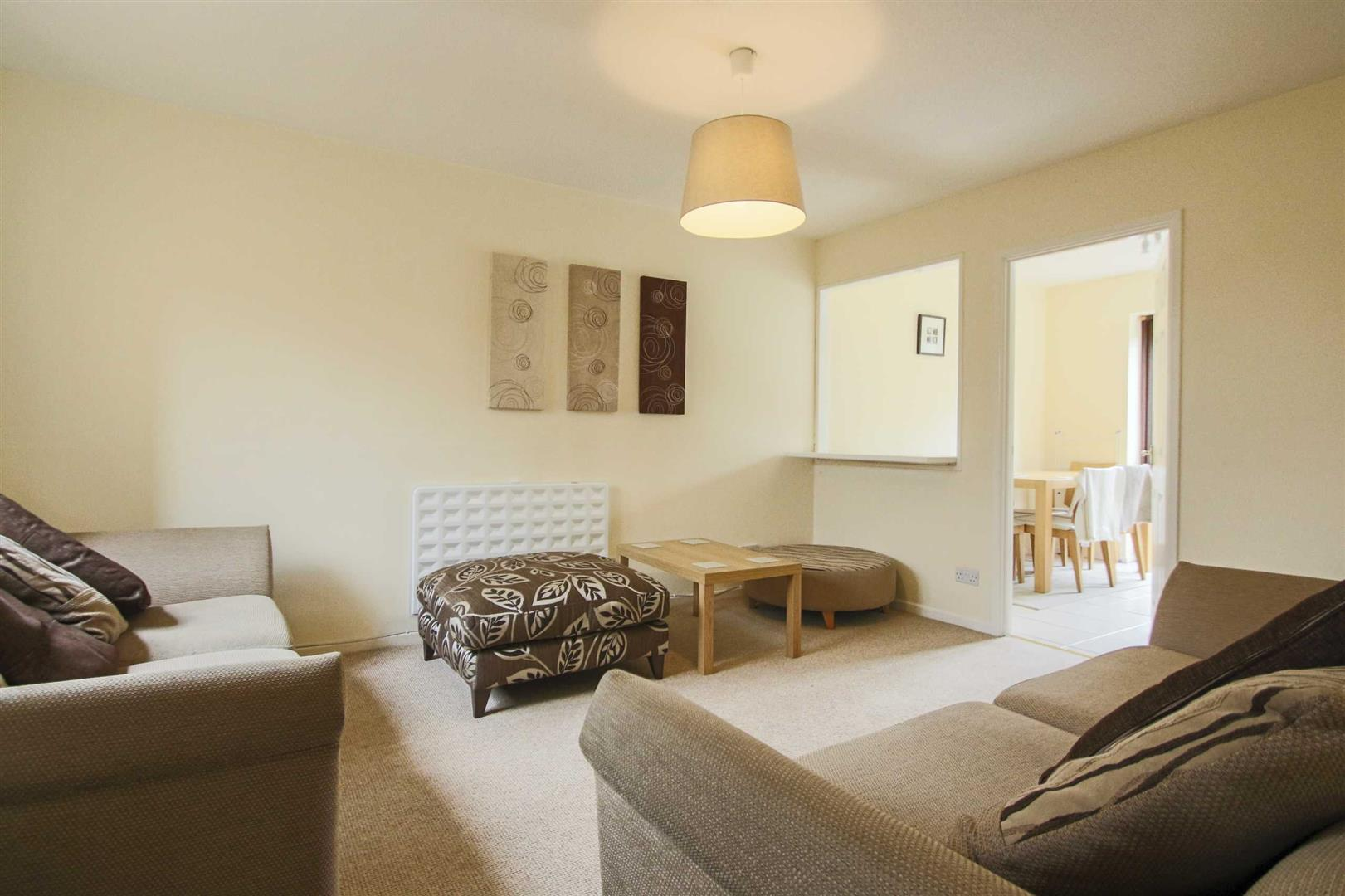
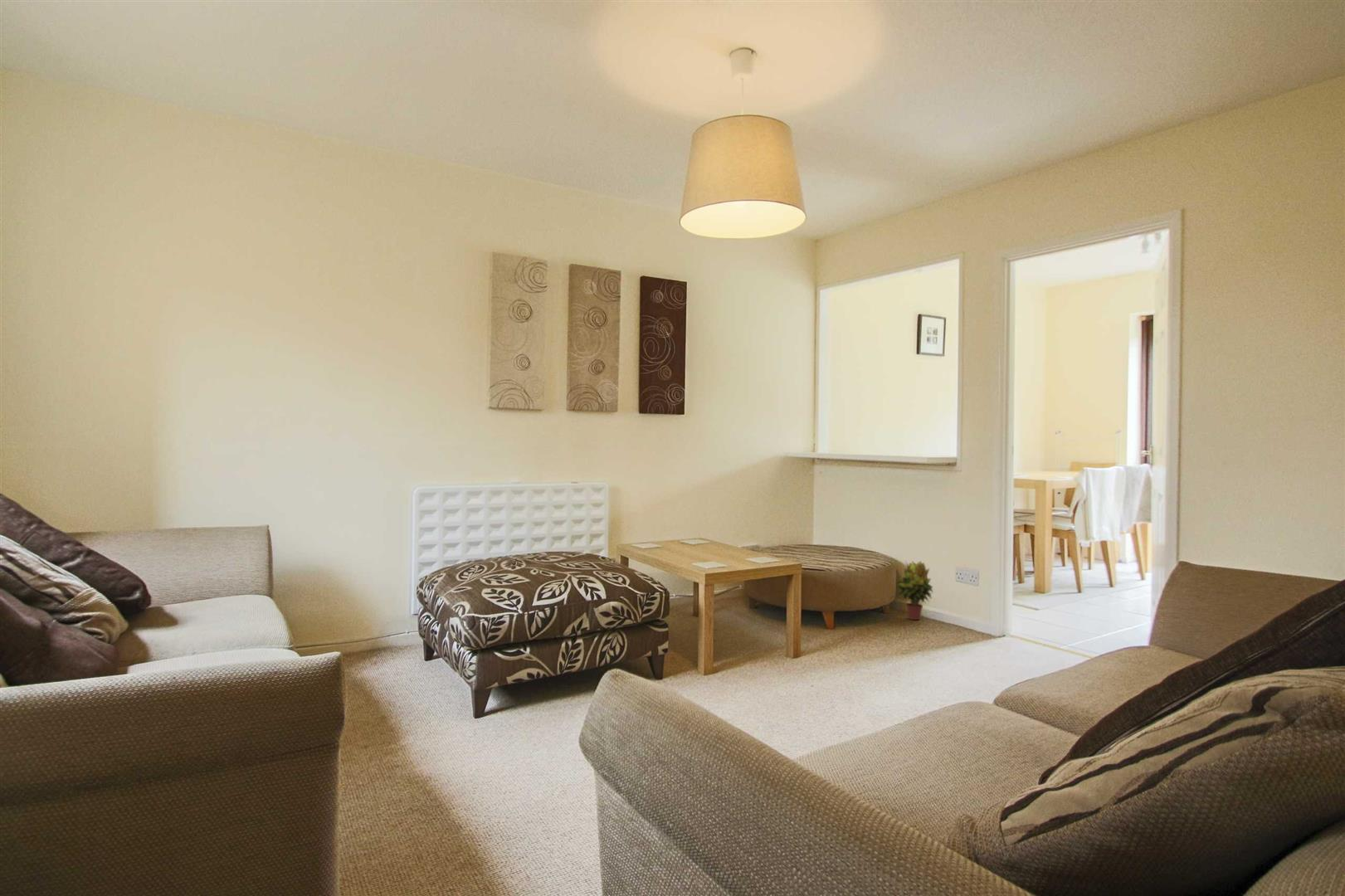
+ potted plant (915, 590)
